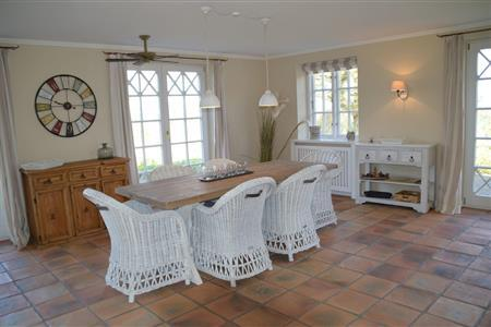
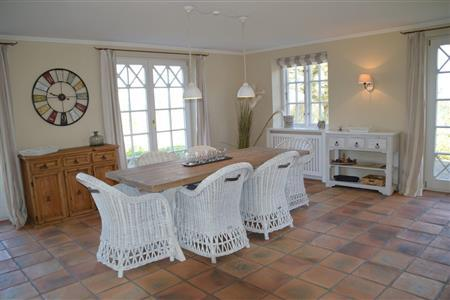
- ceiling fan (144, 49)
